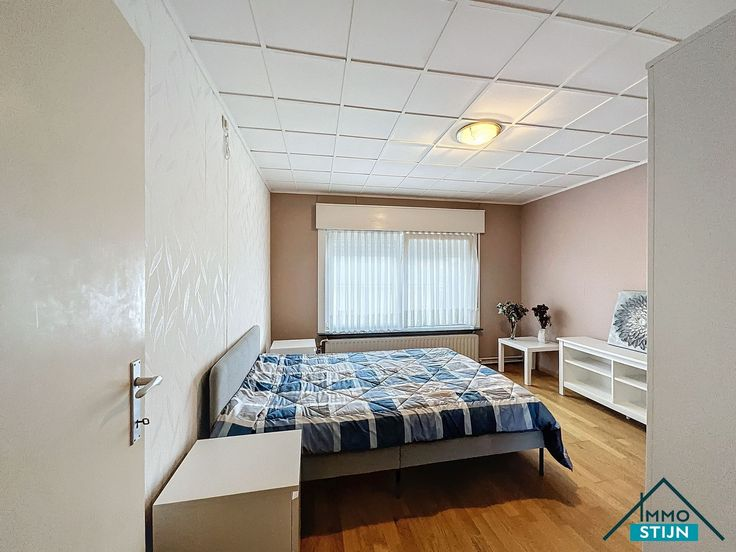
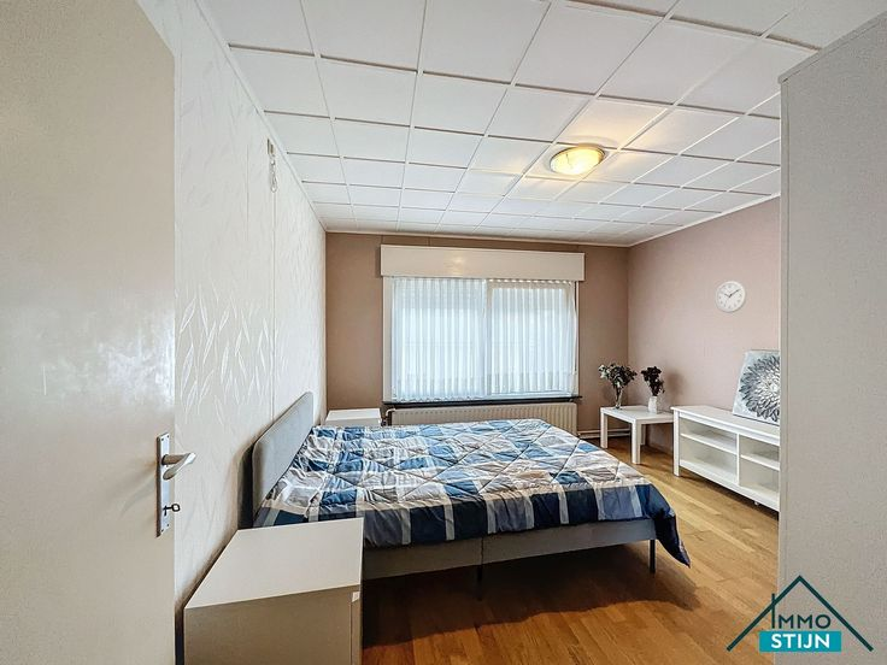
+ wall clock (729, 296)
